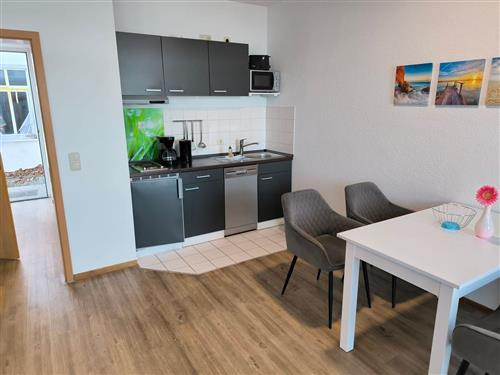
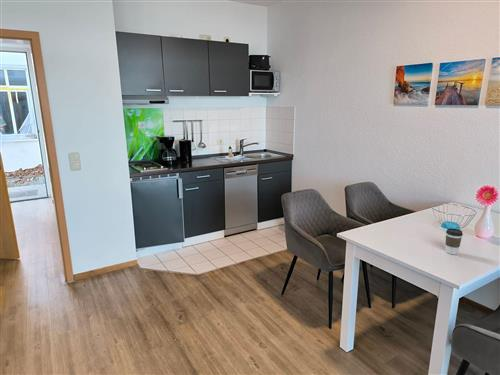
+ coffee cup (453, 241)
